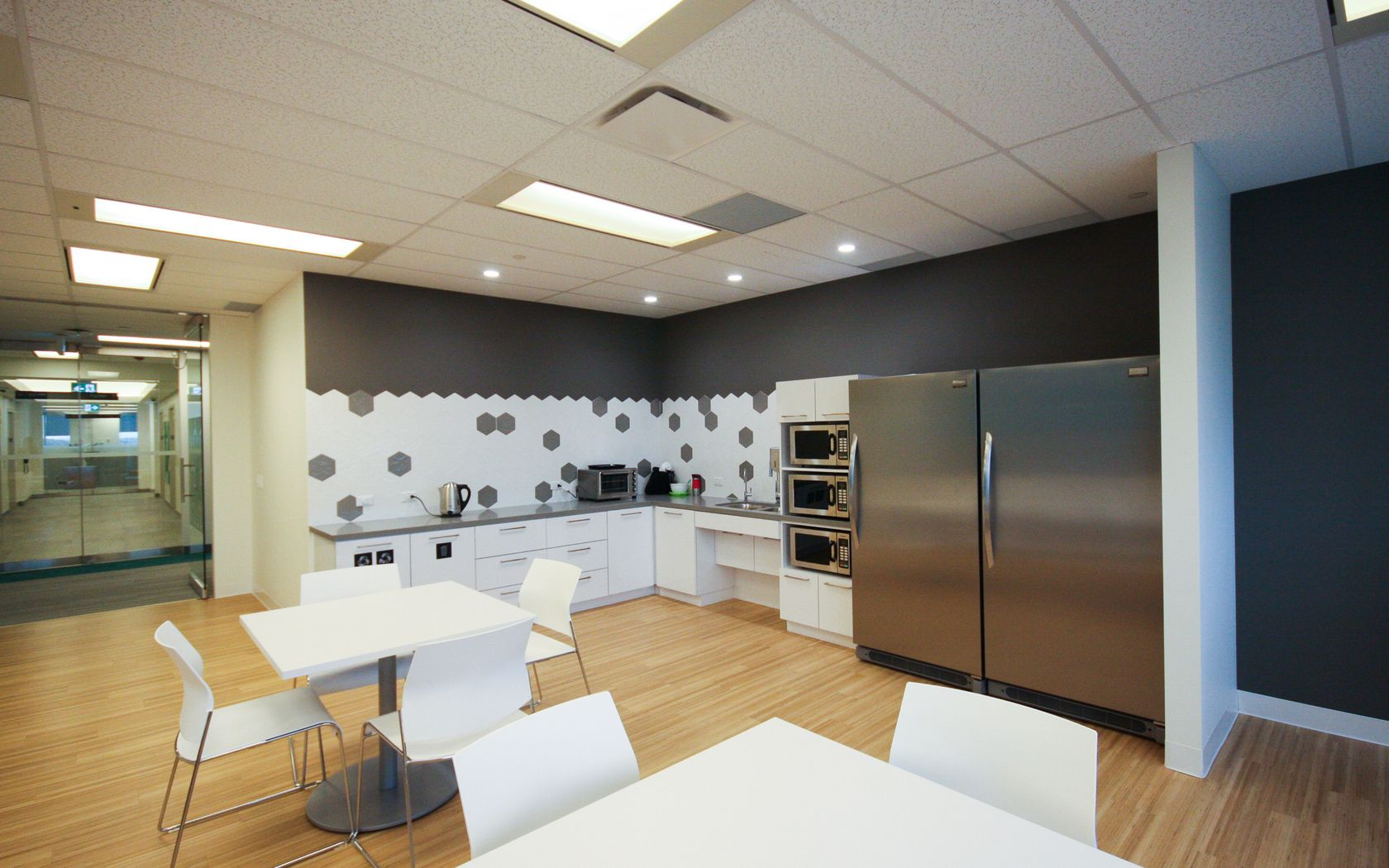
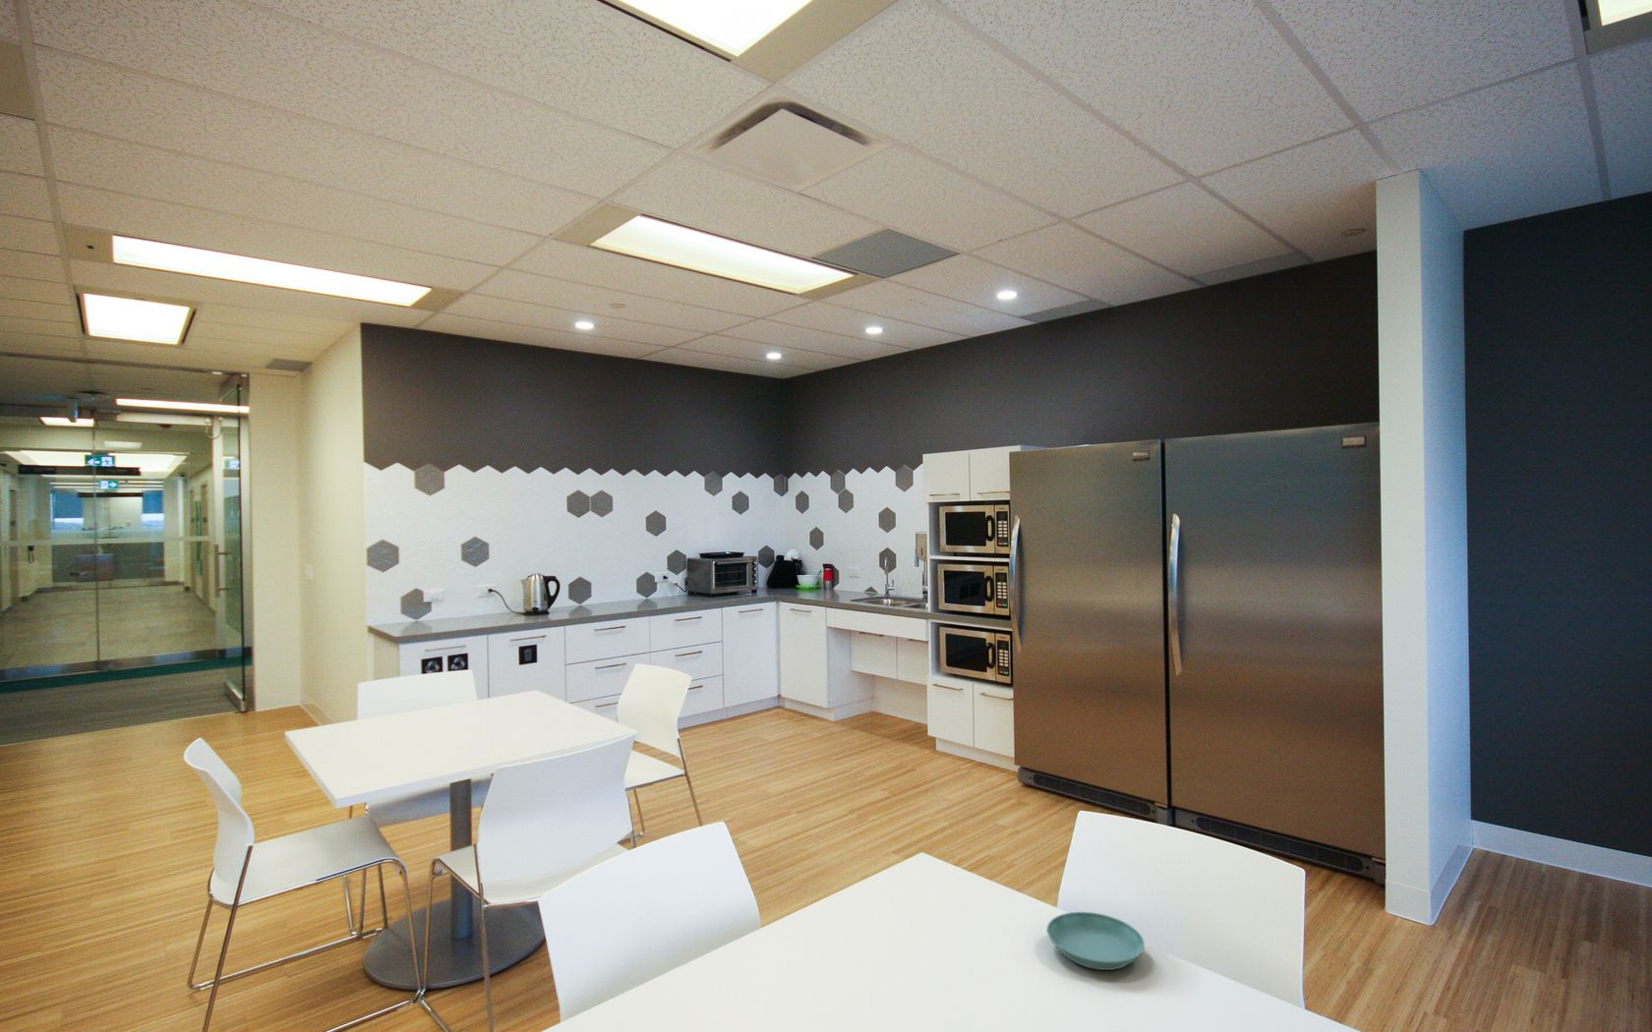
+ saucer (1094, 943)
